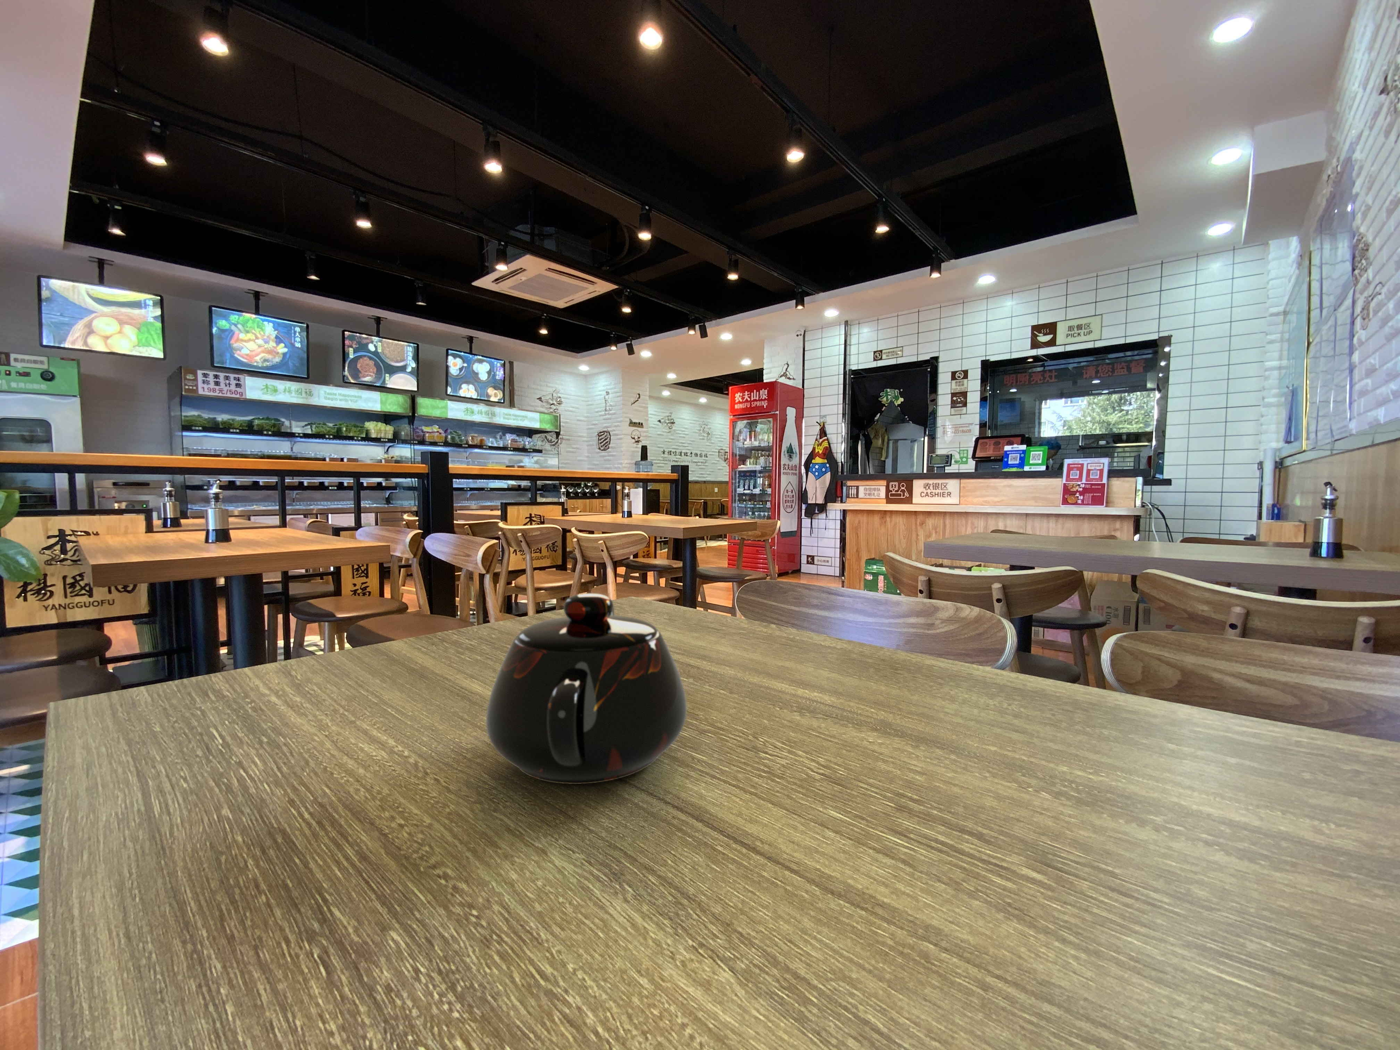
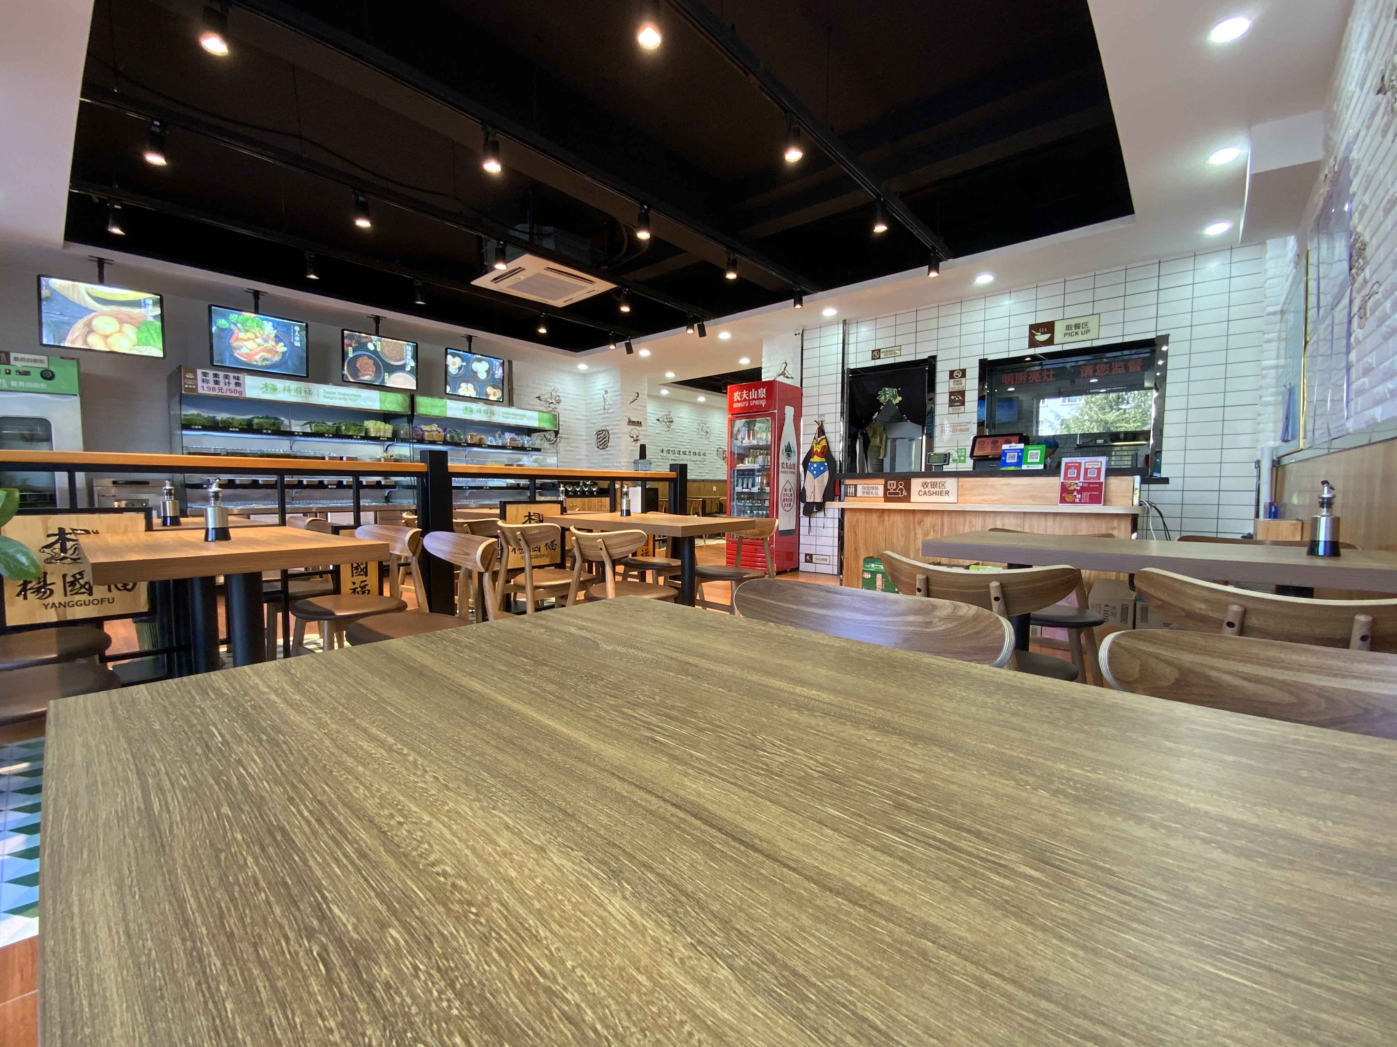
- teapot (591, 672)
